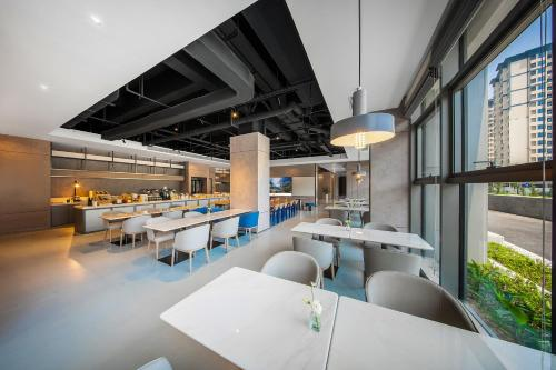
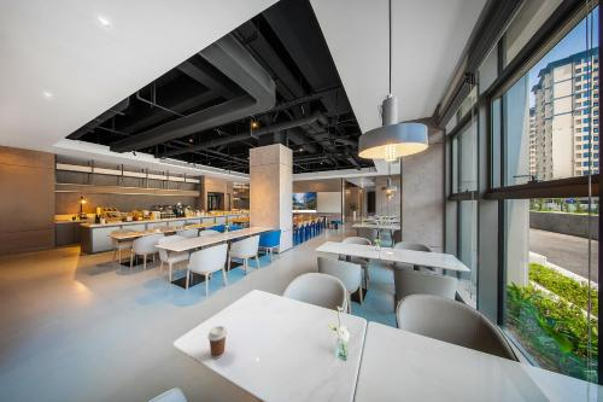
+ coffee cup (217, 342)
